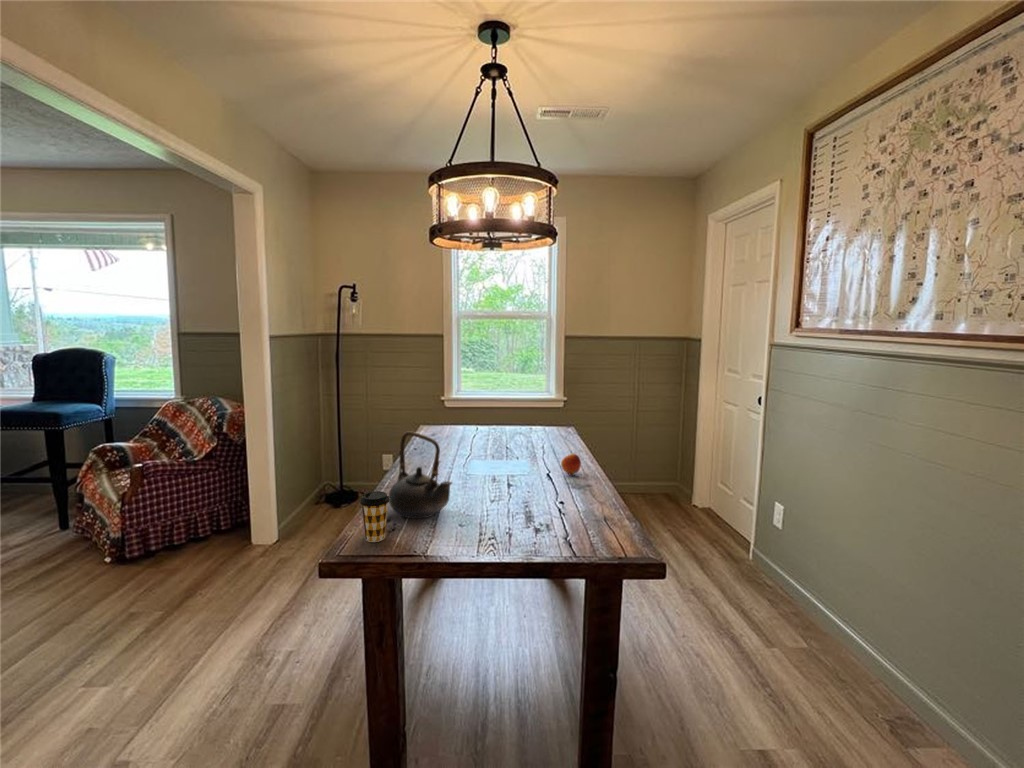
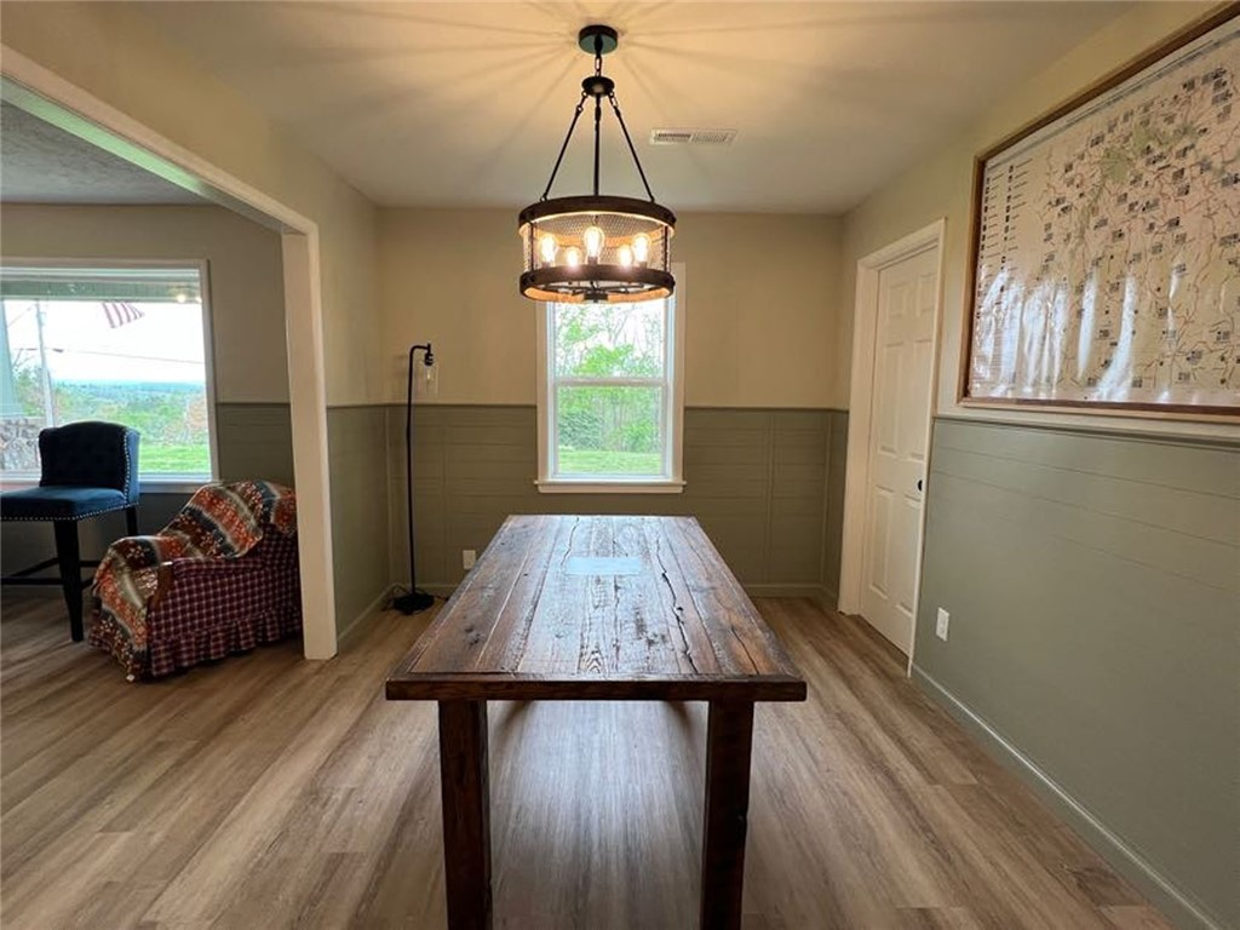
- coffee cup (375, 516)
- teapot (421, 472)
- apple (570, 463)
